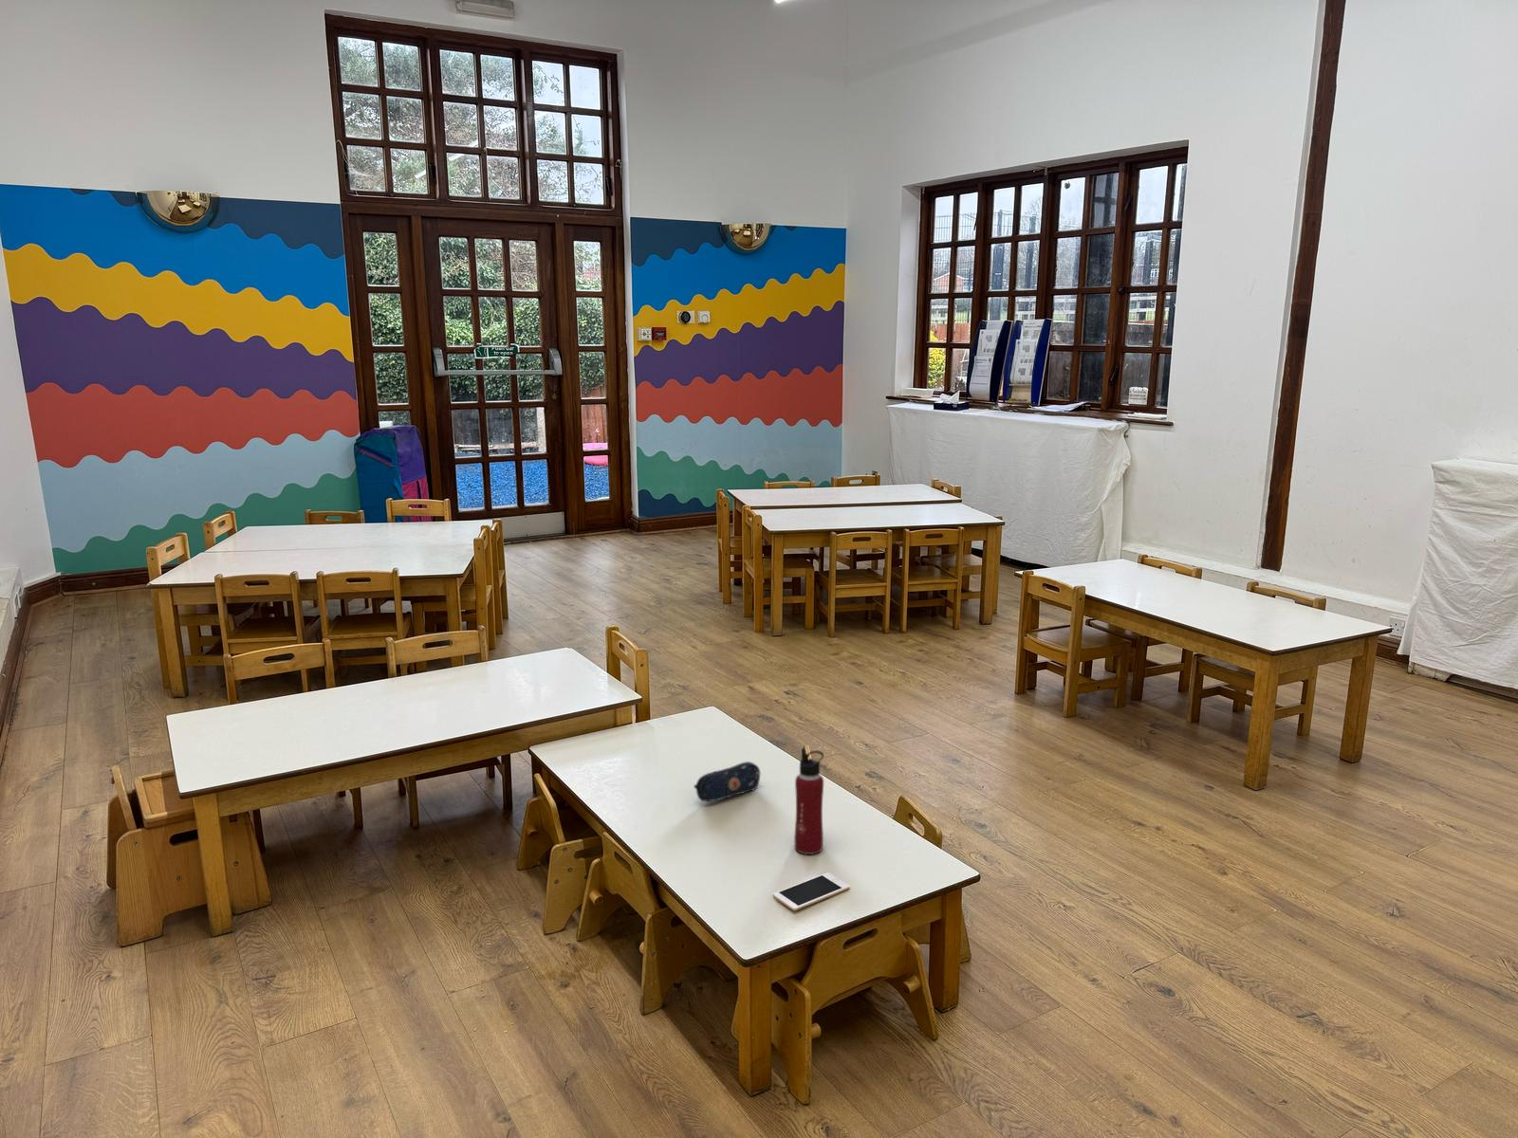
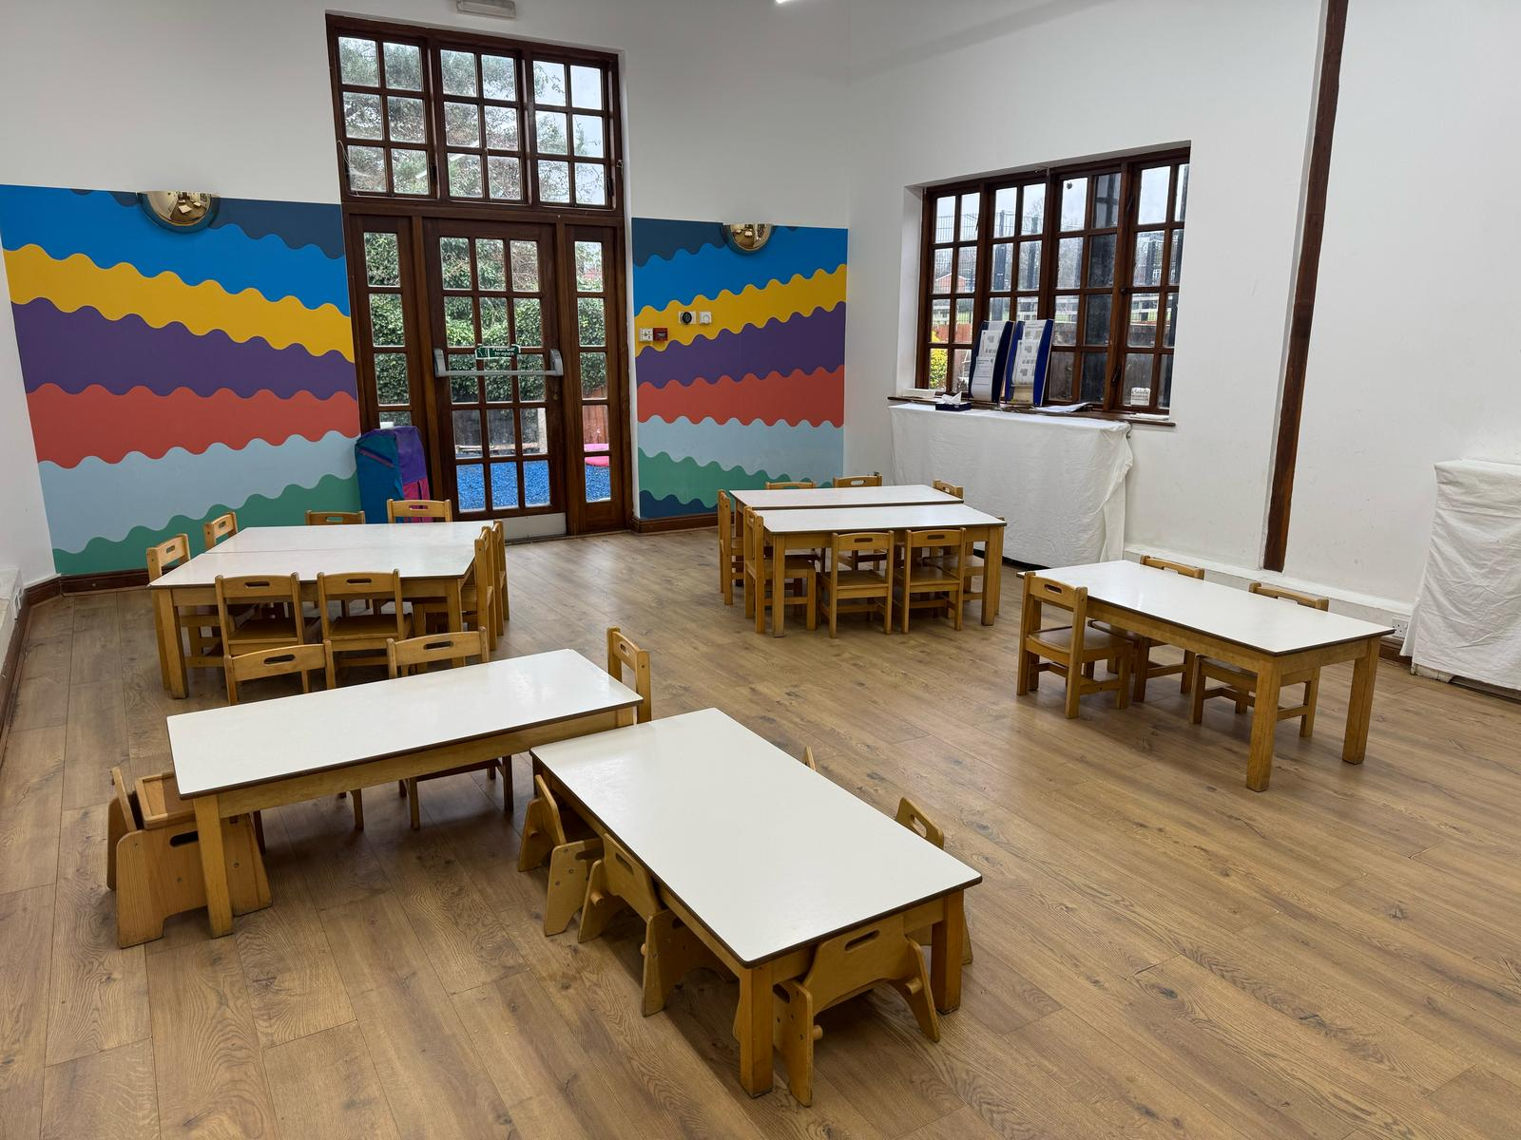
- pencil case (729, 782)
- cell phone (812, 891)
- water bottle (809, 799)
